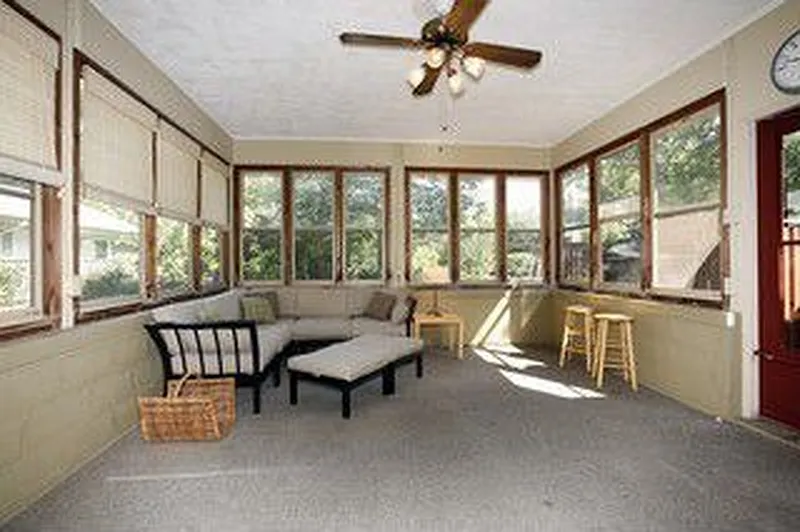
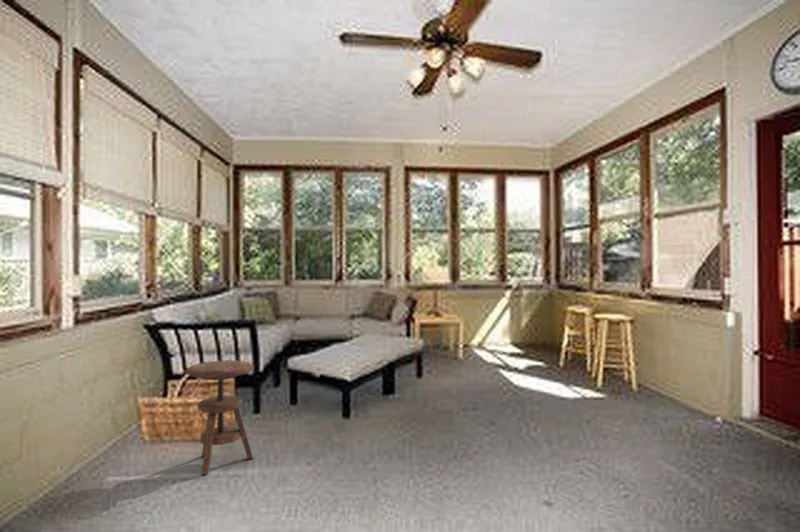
+ side table (220, 413)
